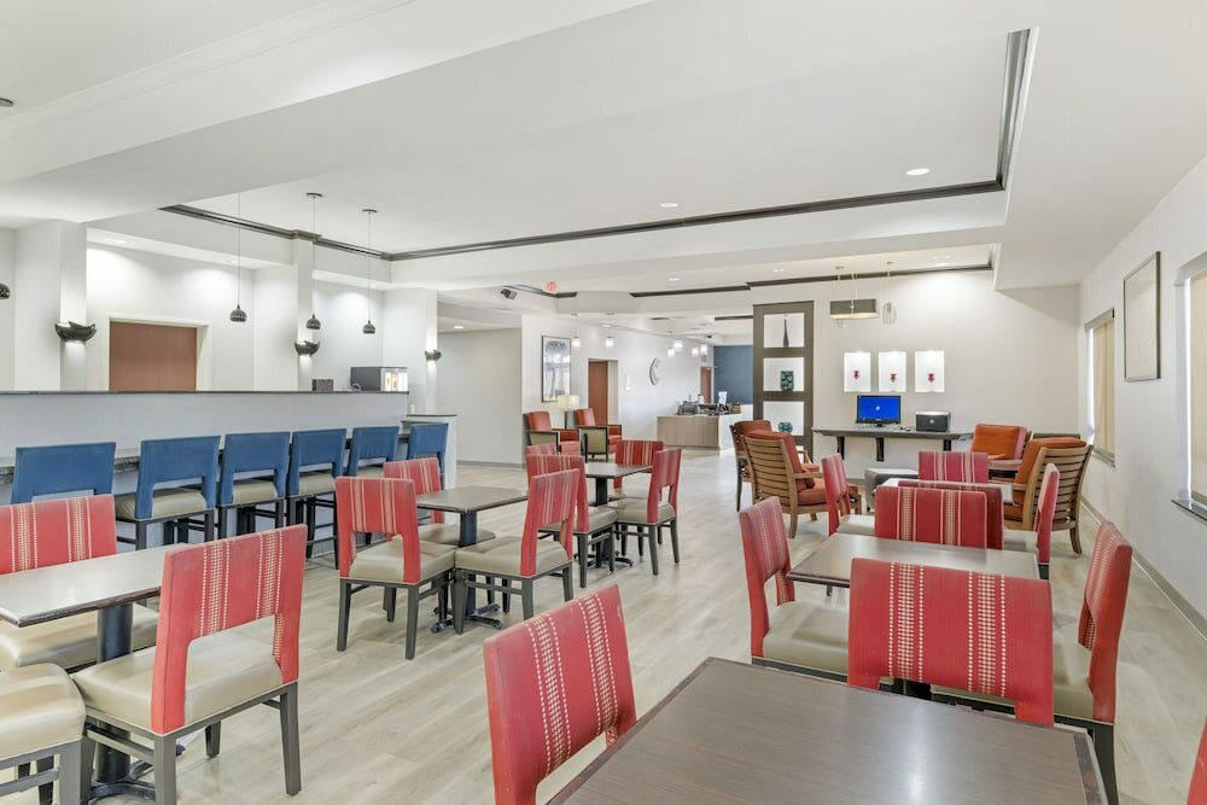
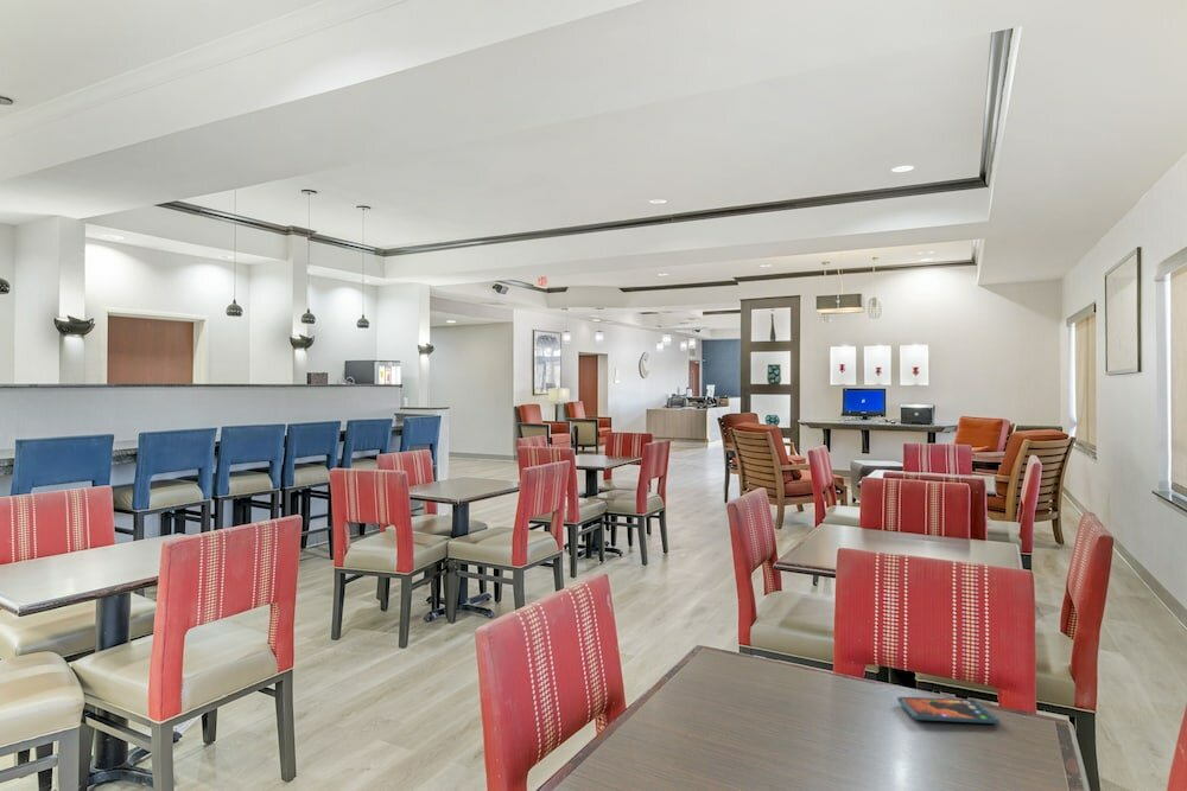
+ smartphone (946, 709)
